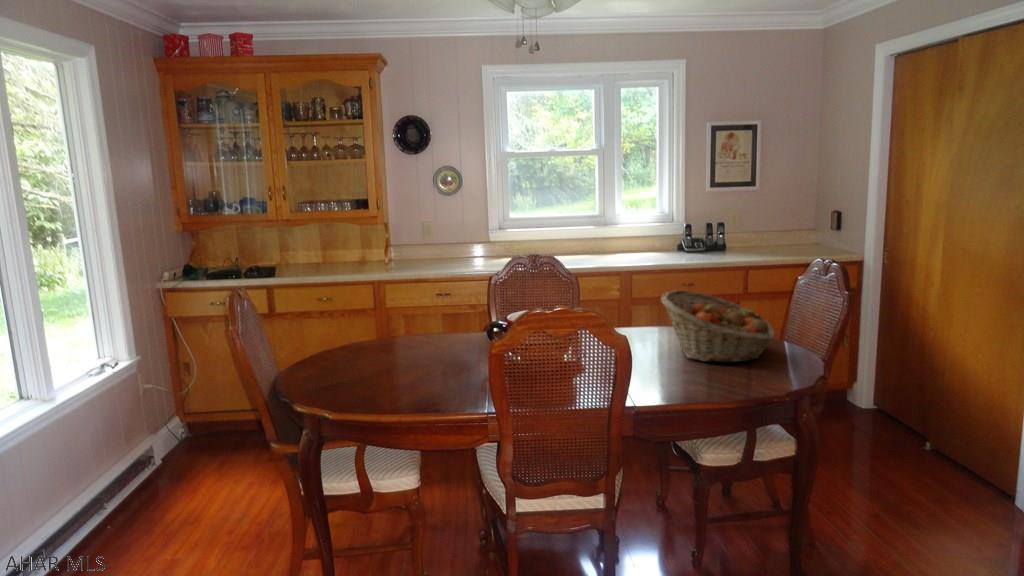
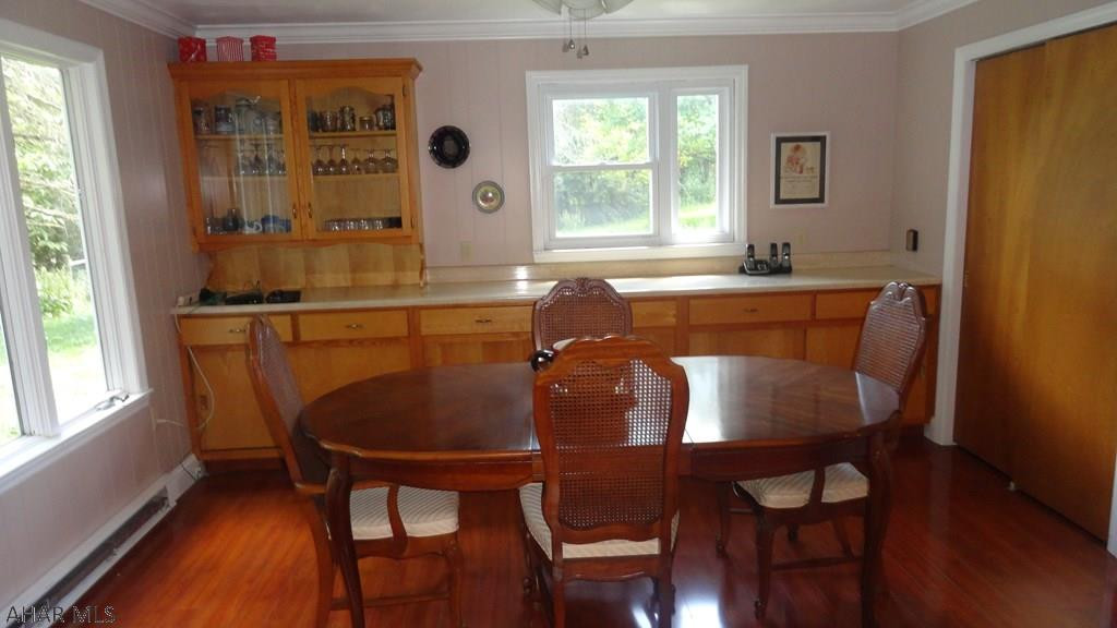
- fruit basket (716, 323)
